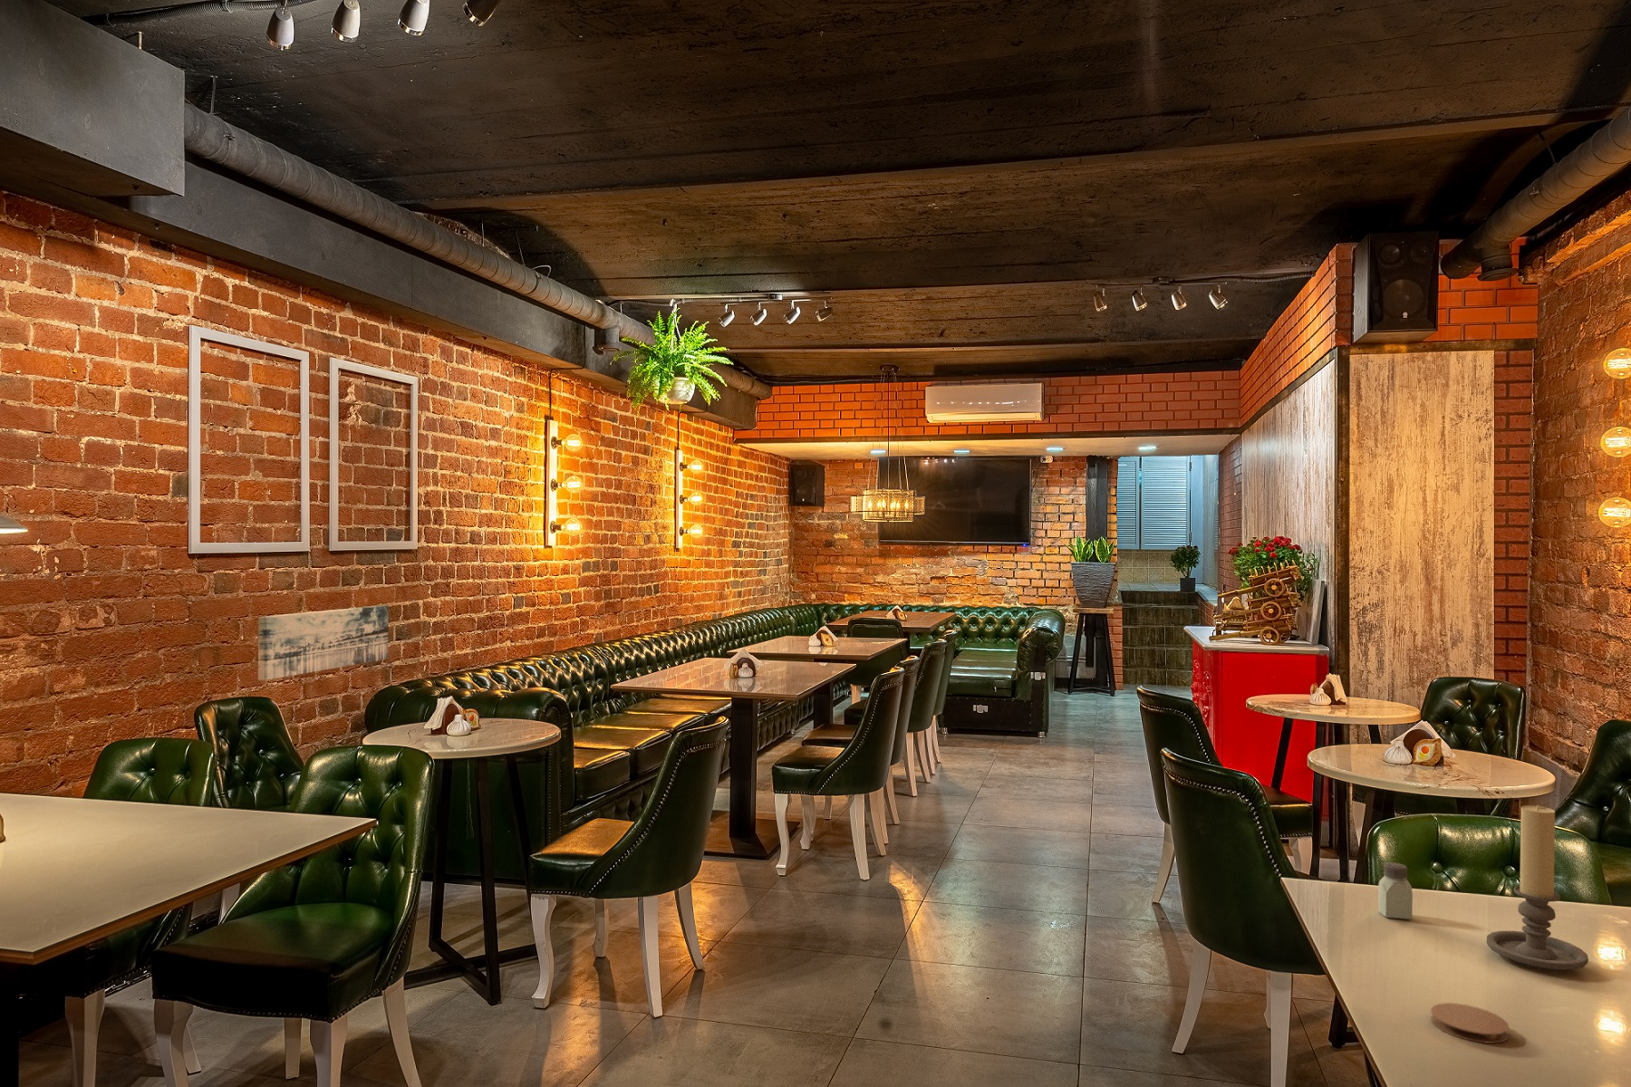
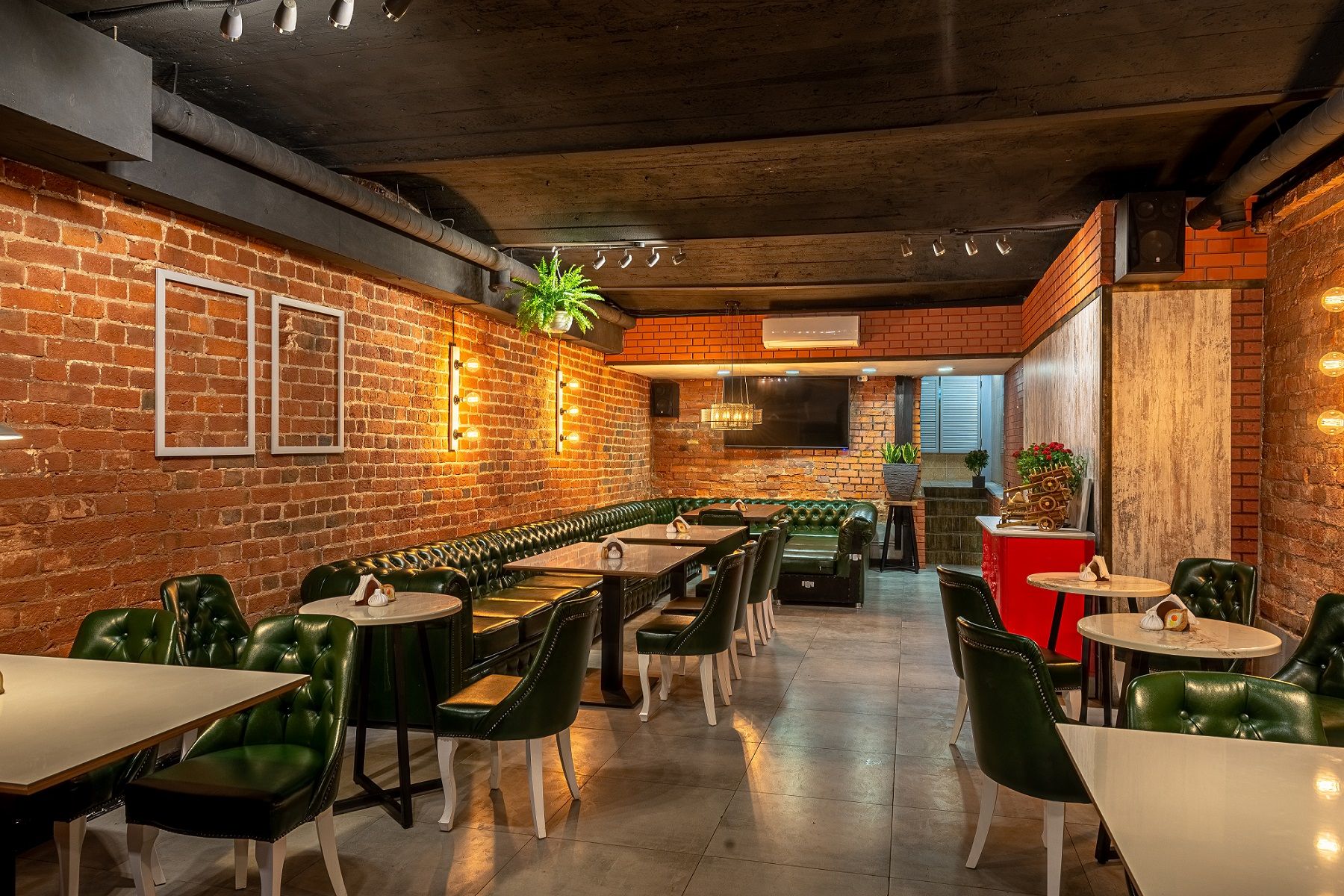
- wall art (328, 639)
- saltshaker (1394, 889)
- candle holder (1538, 881)
- coaster (1468, 1021)
